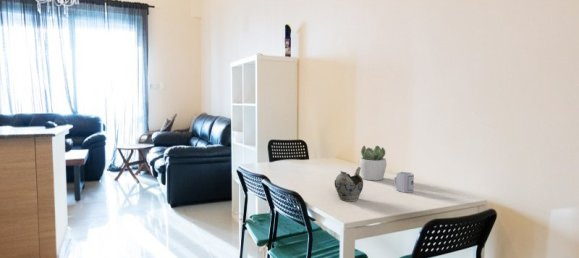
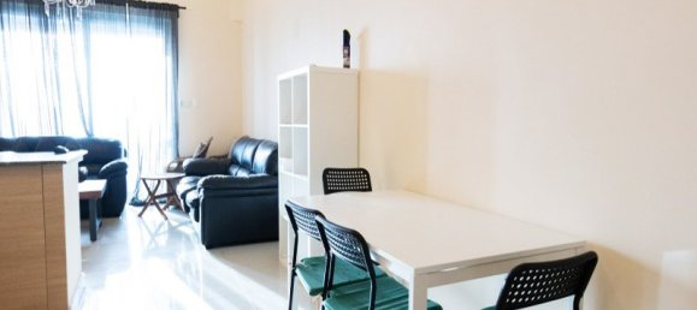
- teapot (350, 183)
- succulent plant (372, 162)
- cup (403, 181)
